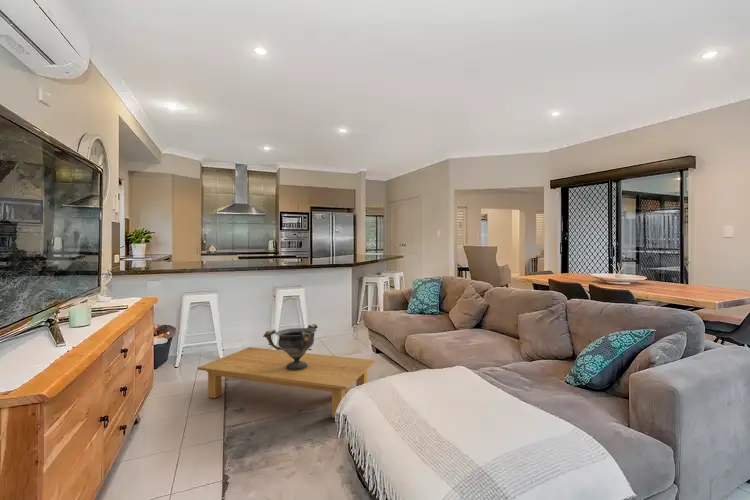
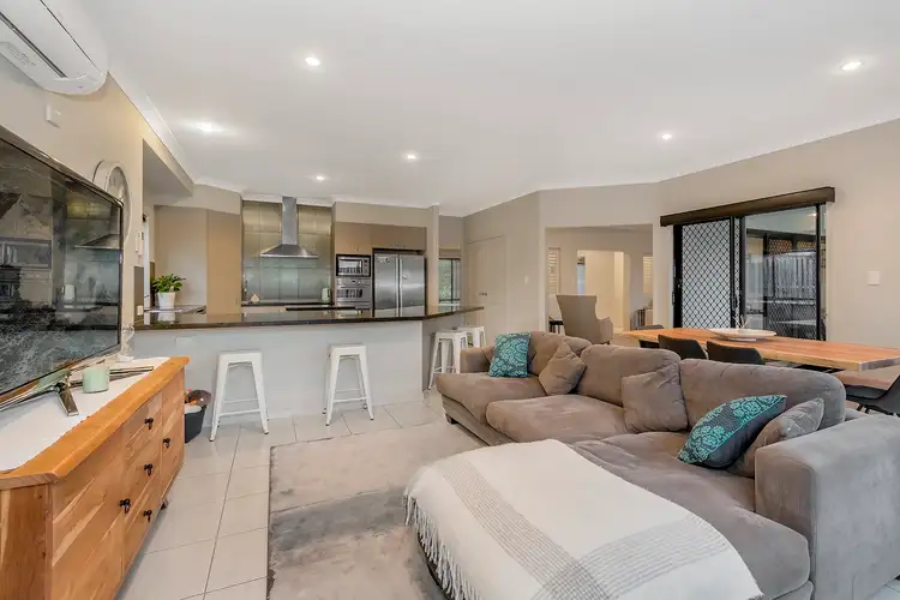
- decorative bowl (294, 348)
- coffee table (289, 378)
